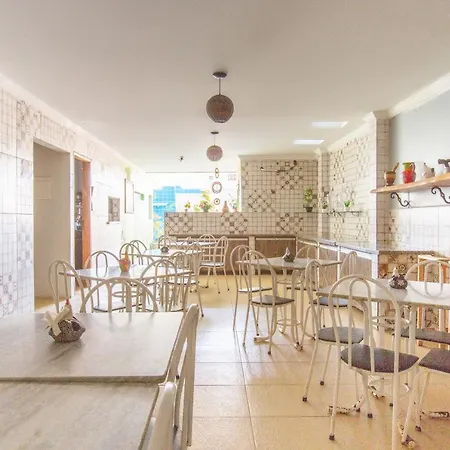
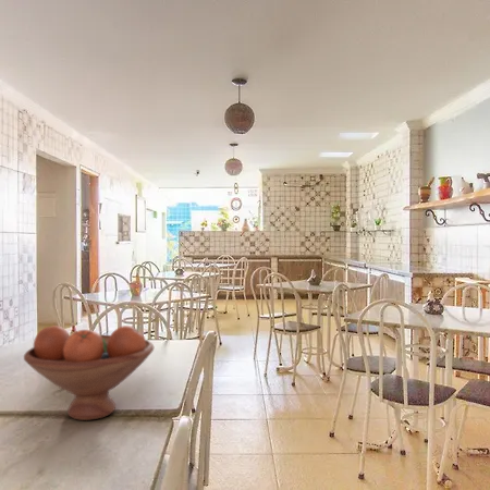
+ fruit bowl (91, 367)
